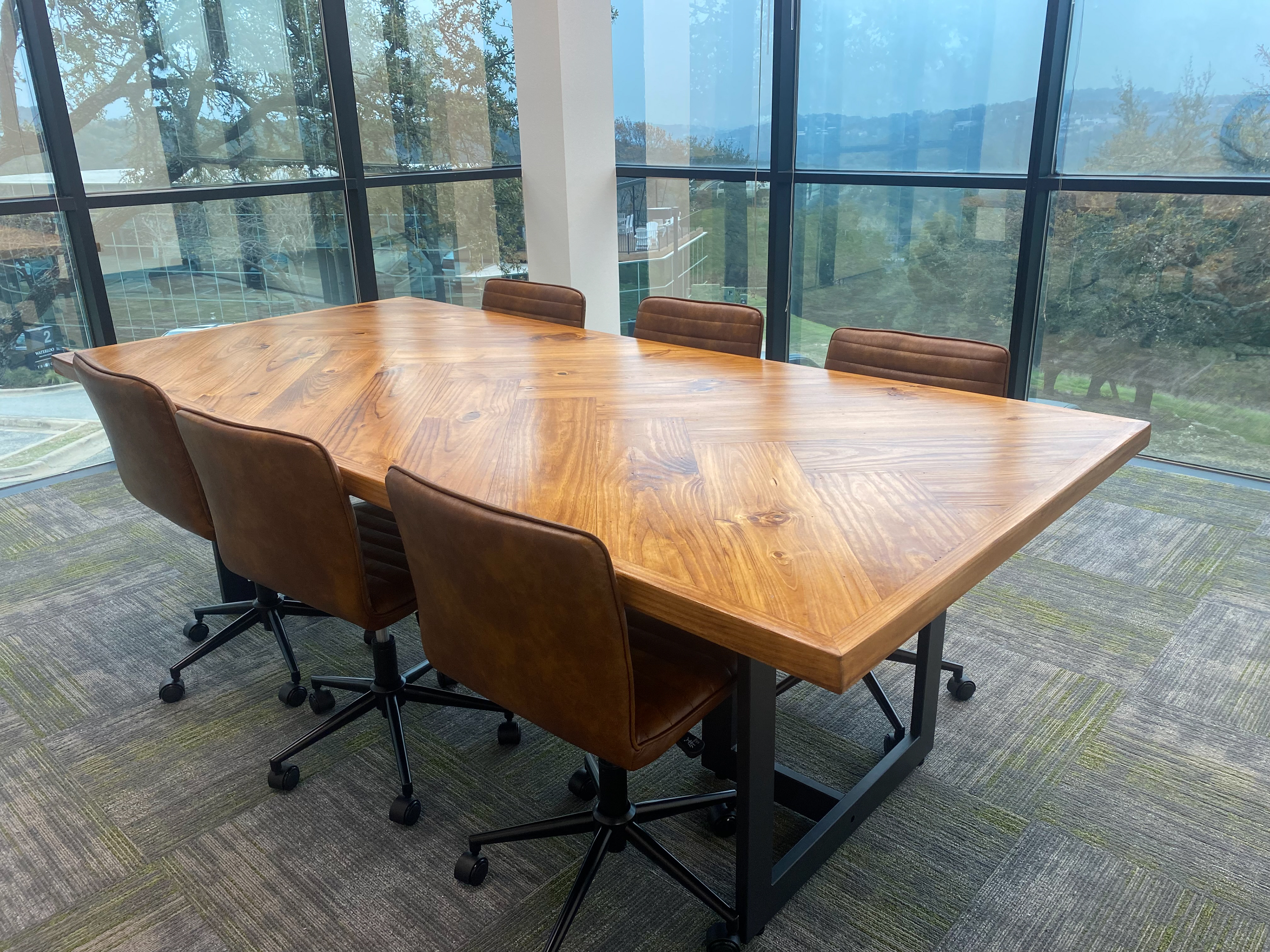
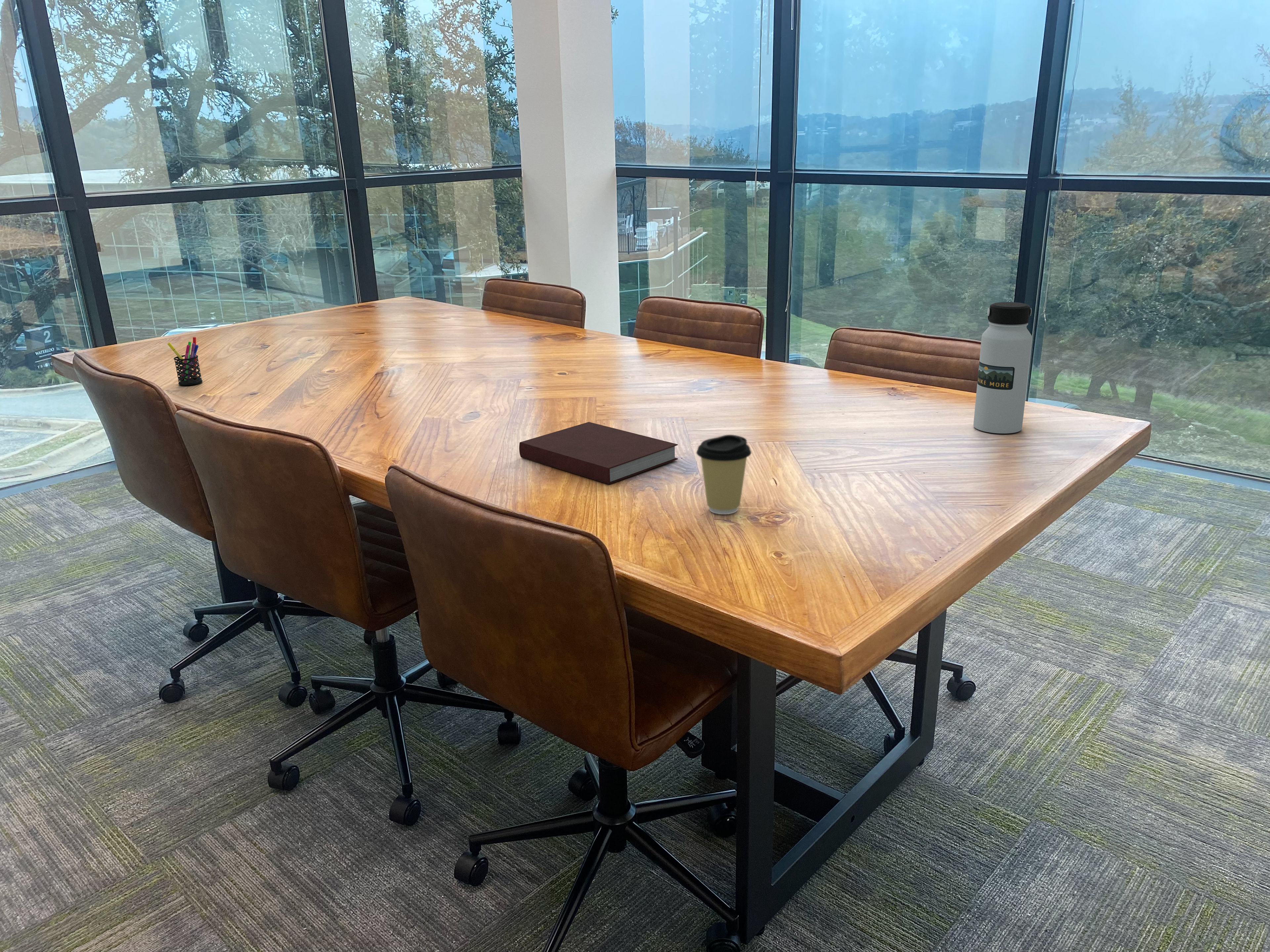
+ water bottle (1003, 367)
+ coffee cup (724, 475)
+ pen holder (189, 360)
+ notebook (598, 451)
